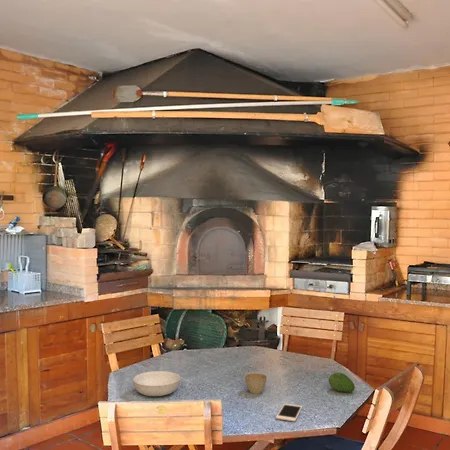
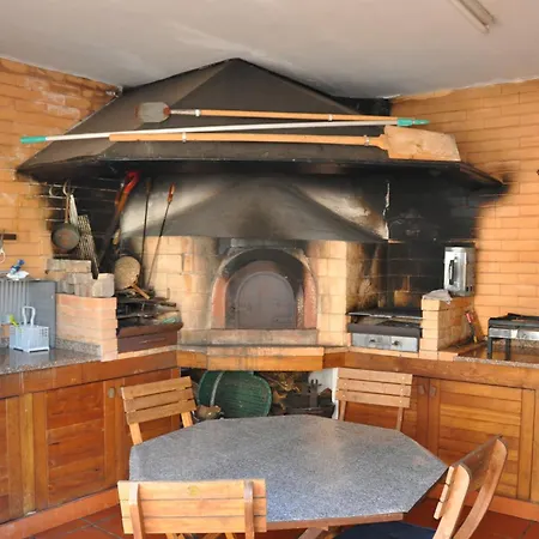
- flower pot (255, 384)
- cell phone (289, 412)
- serving bowl (156, 385)
- fruit (341, 382)
